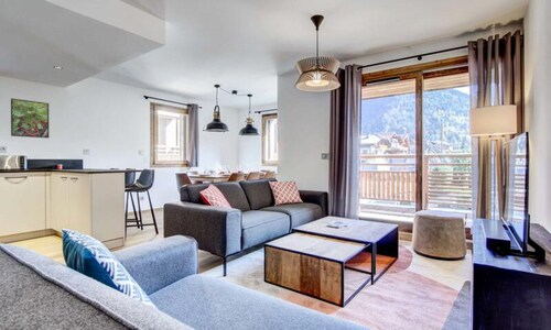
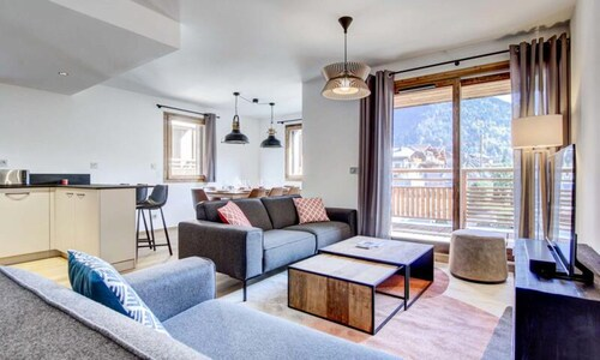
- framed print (30, 119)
